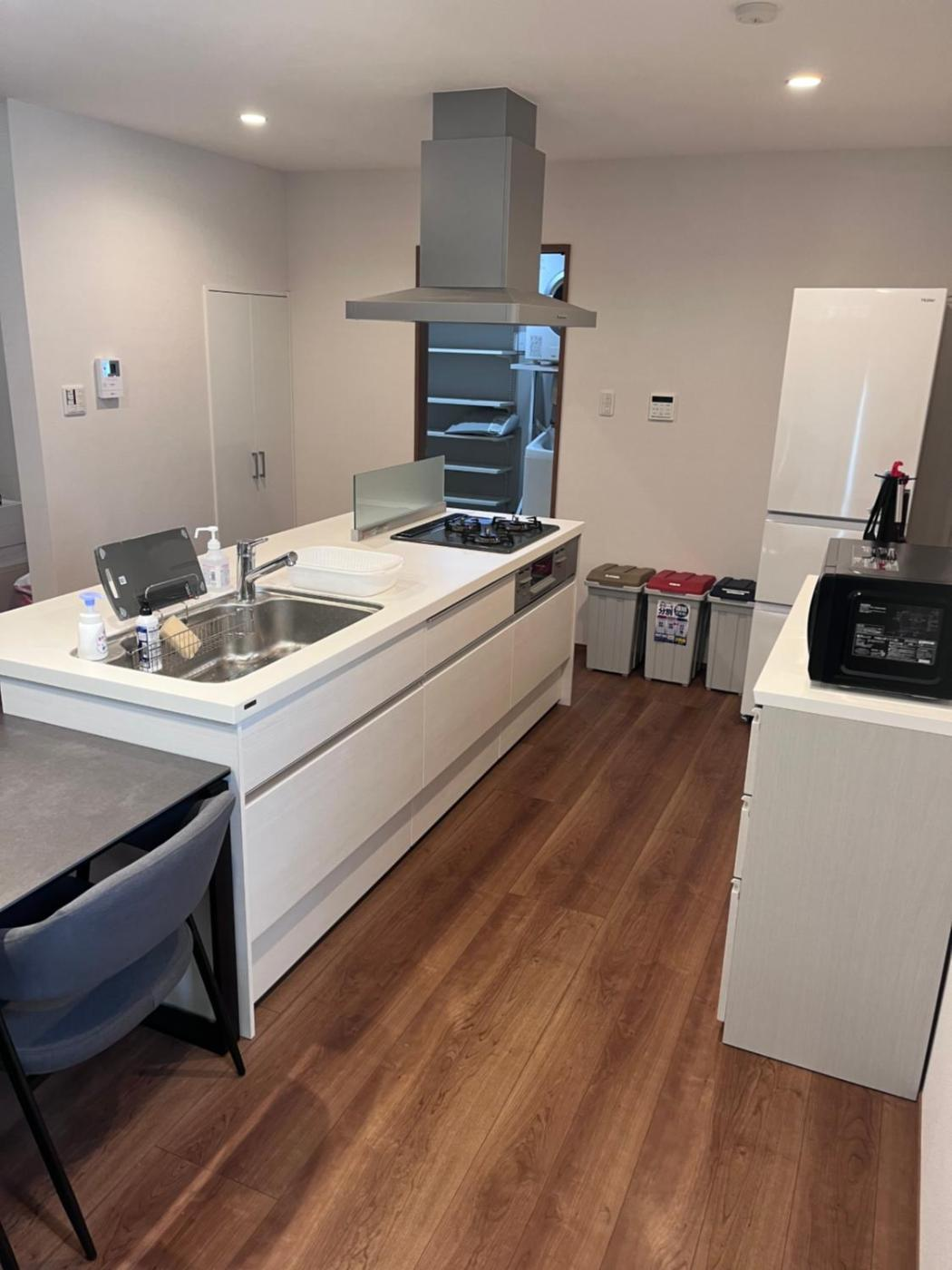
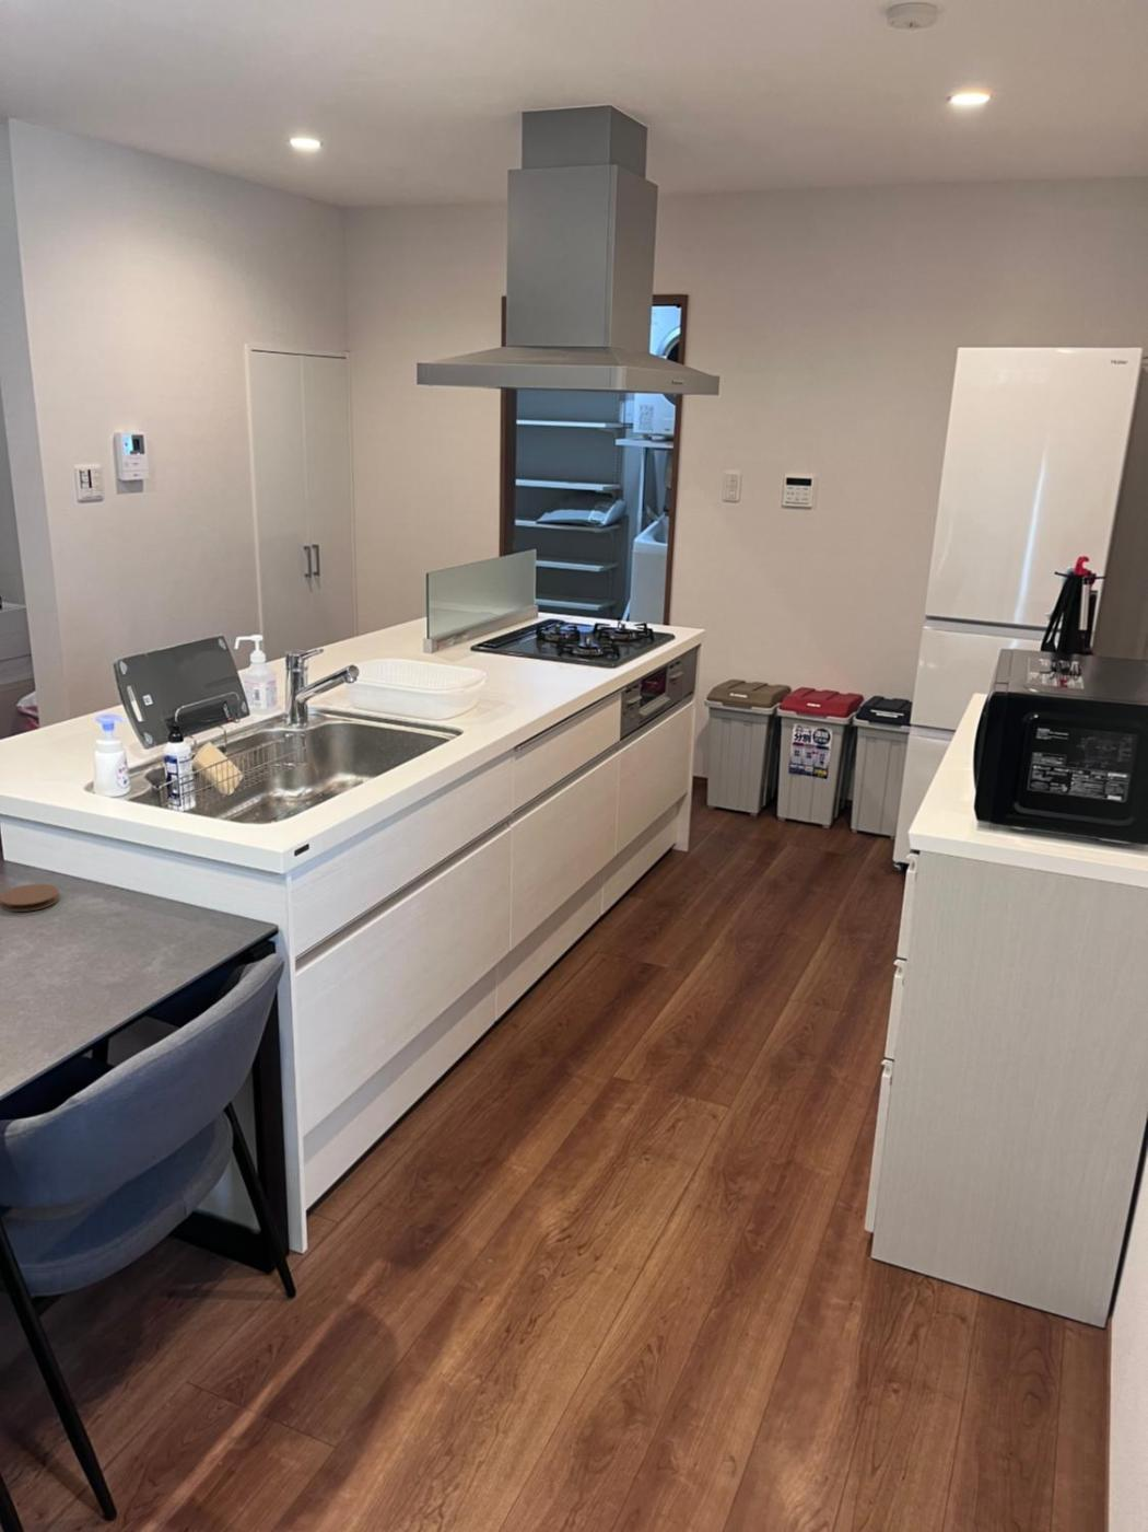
+ coaster (29, 897)
